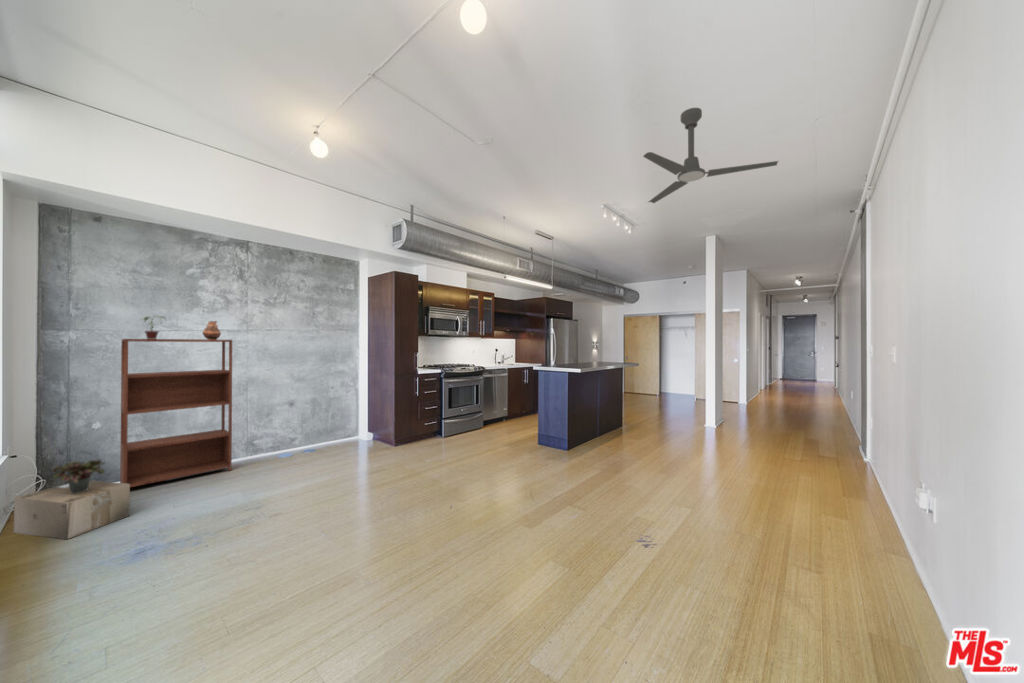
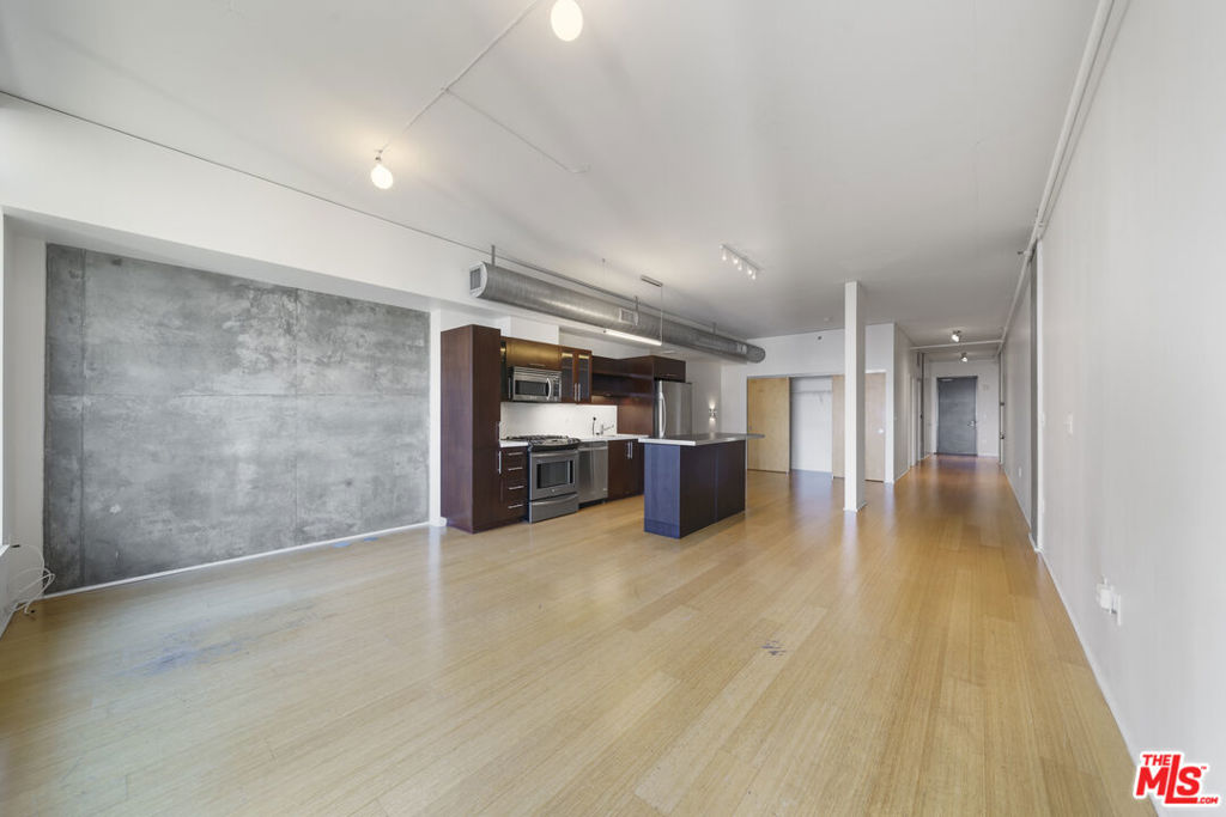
- cardboard box (75, 506)
- potted plant (152, 328)
- ceramic vessel (211, 330)
- bookshelf (179, 408)
- ceiling fan (693, 141)
- potted plant (80, 475)
